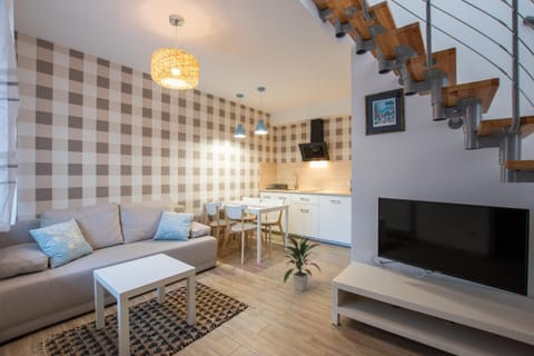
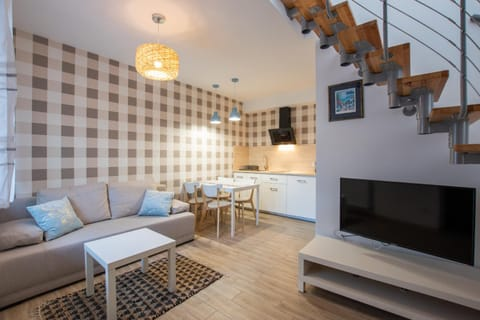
- indoor plant (298, 260)
